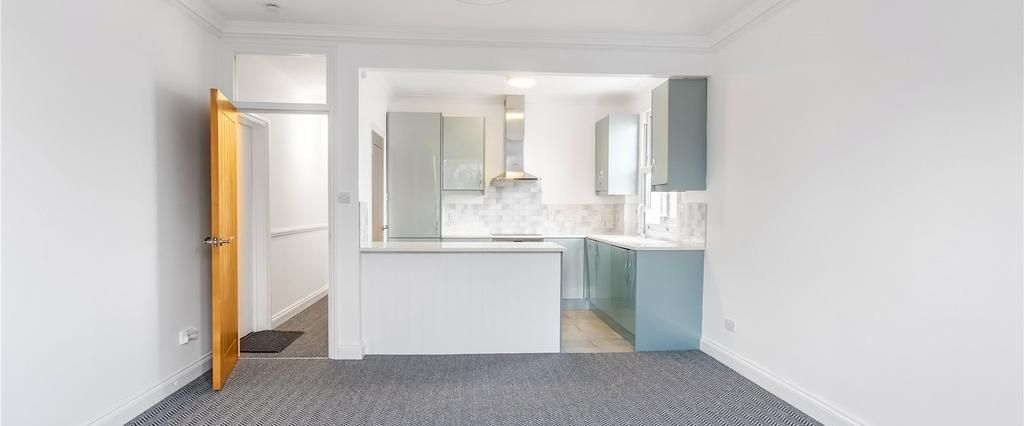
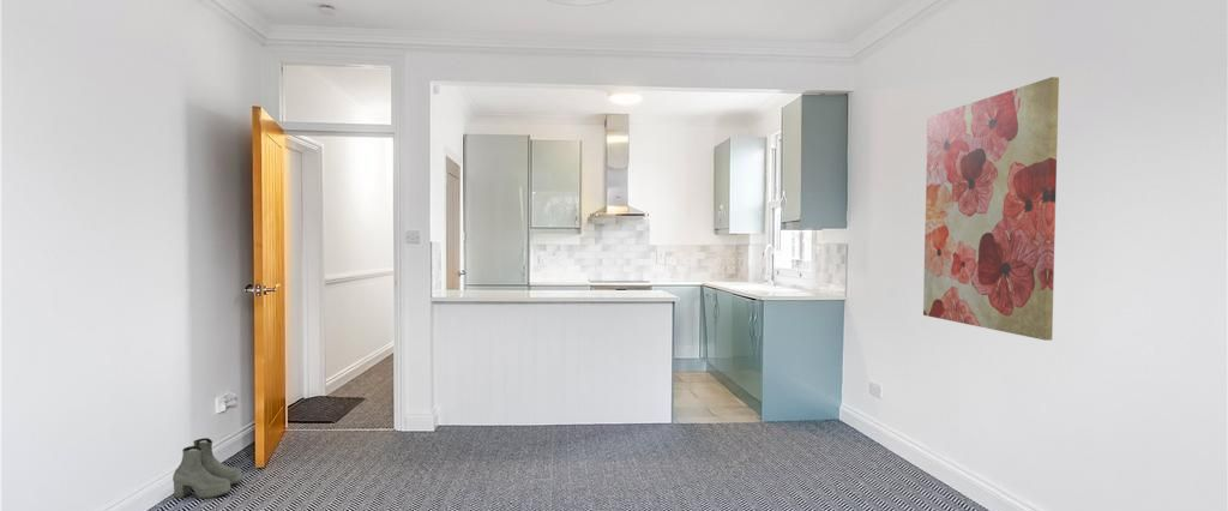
+ wall art (981, 214)
+ boots (207, 465)
